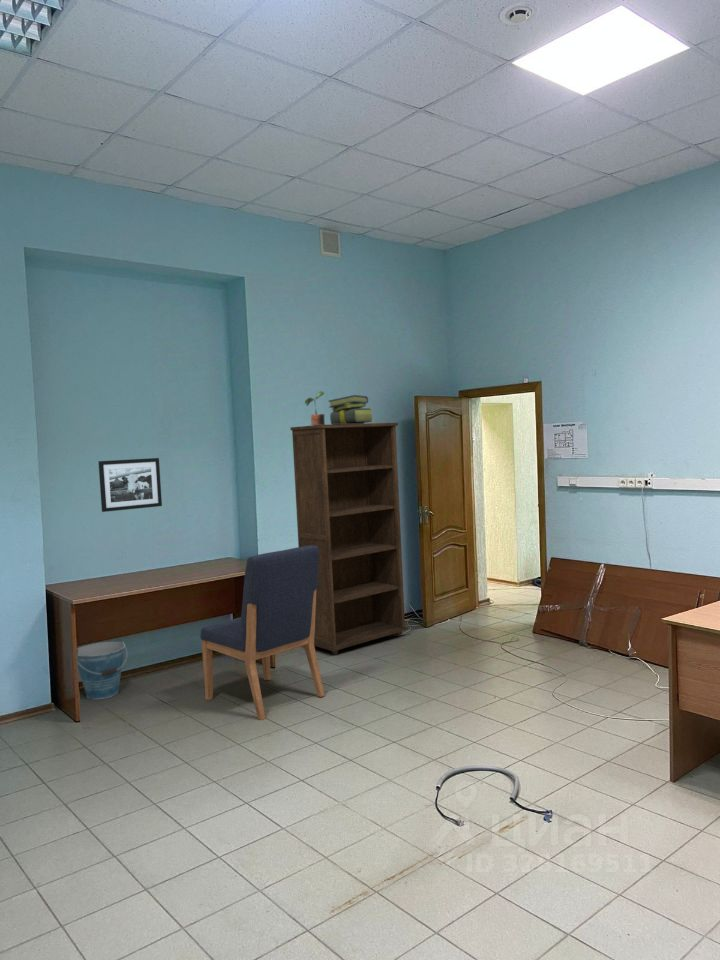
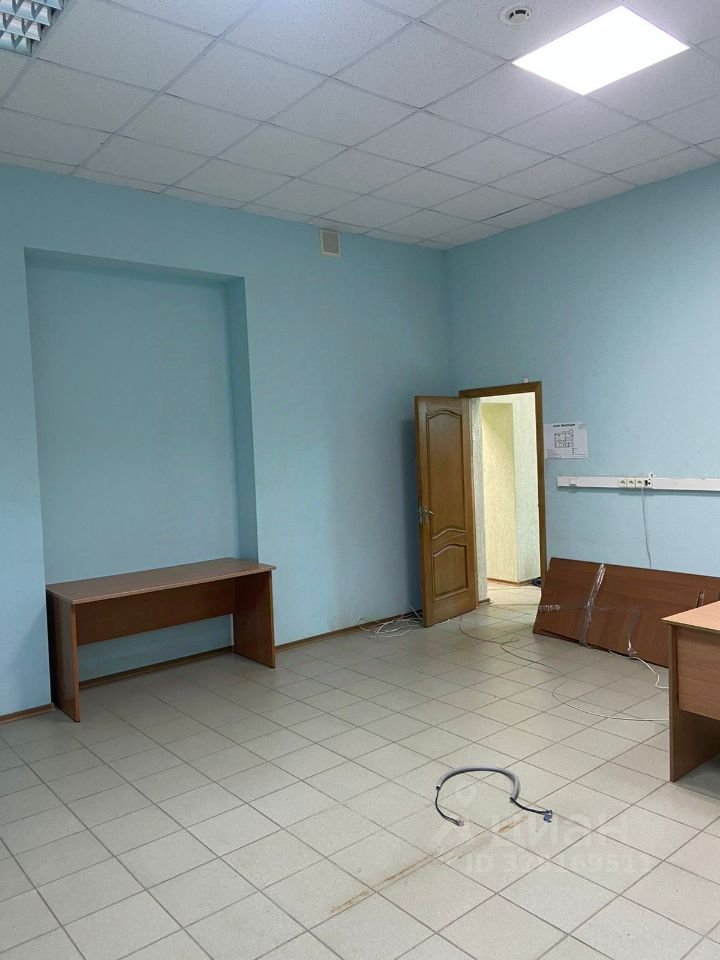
- bucket (101, 670)
- chair (261, 622)
- potted plant (315, 408)
- picture frame (131, 484)
- bookcase (350, 534)
- stack of books (349, 410)
